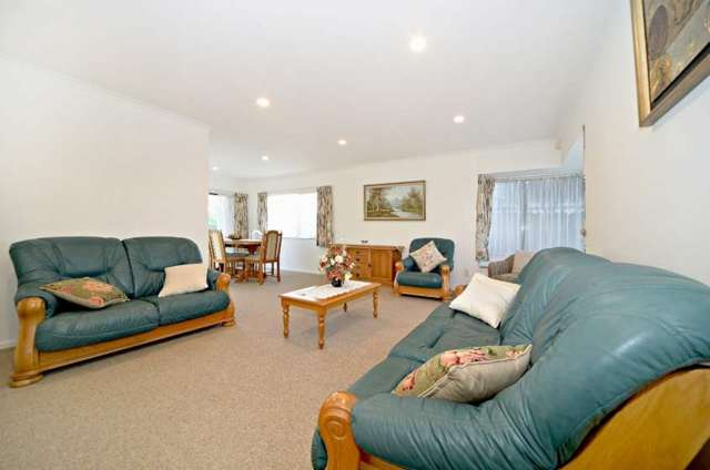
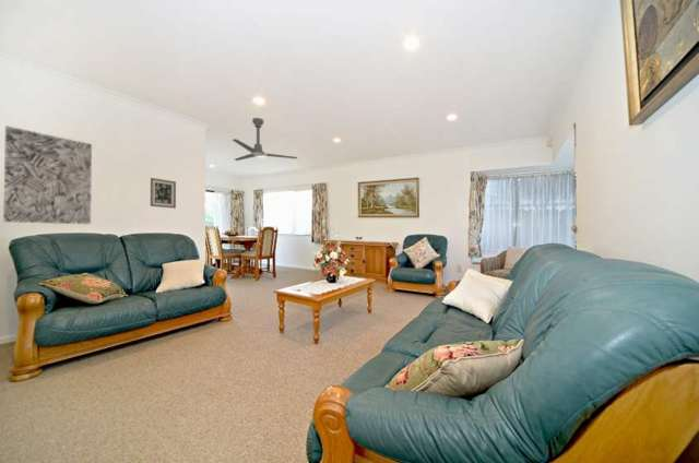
+ ceiling fan (259, 138)
+ wall art (51, 179)
+ wall art (163, 193)
